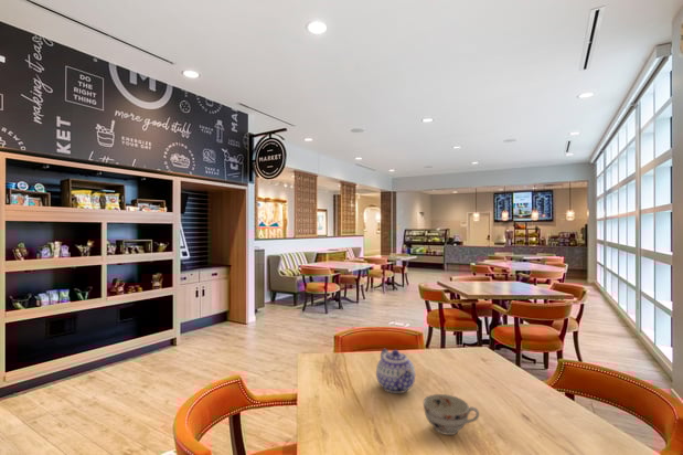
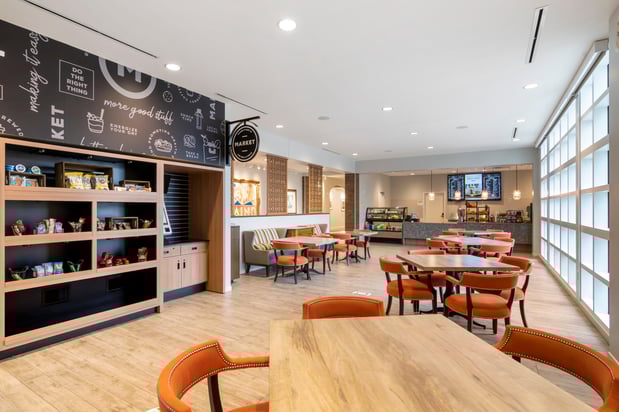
- teacup (450, 415)
- teapot (395, 368)
